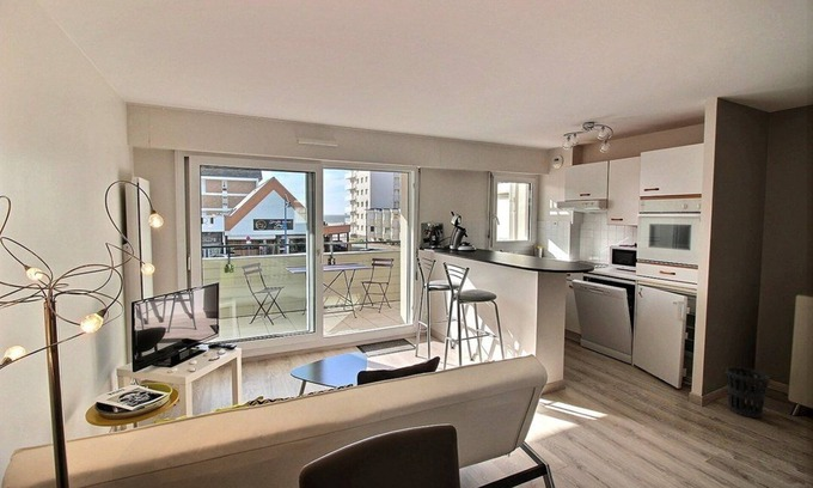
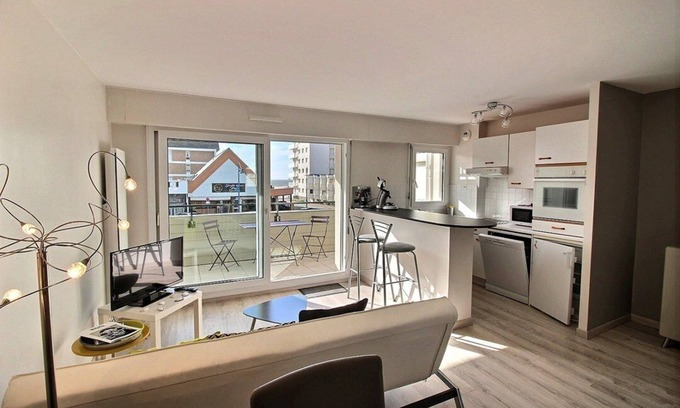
- wastebasket (746, 392)
